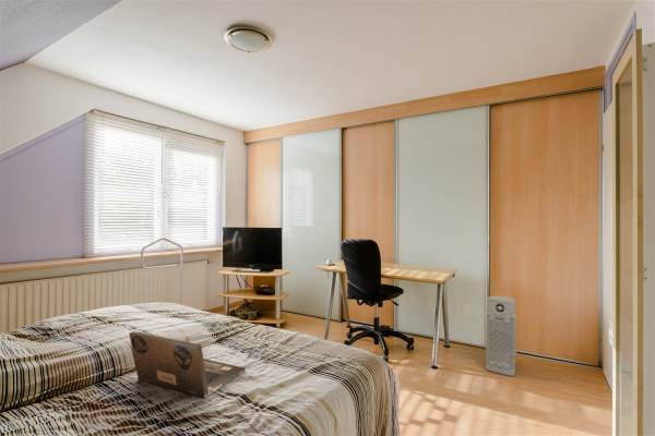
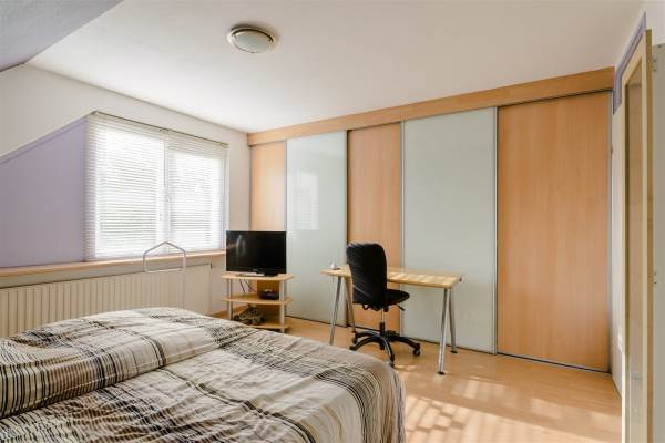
- laptop (189, 352)
- air purifier (501, 331)
